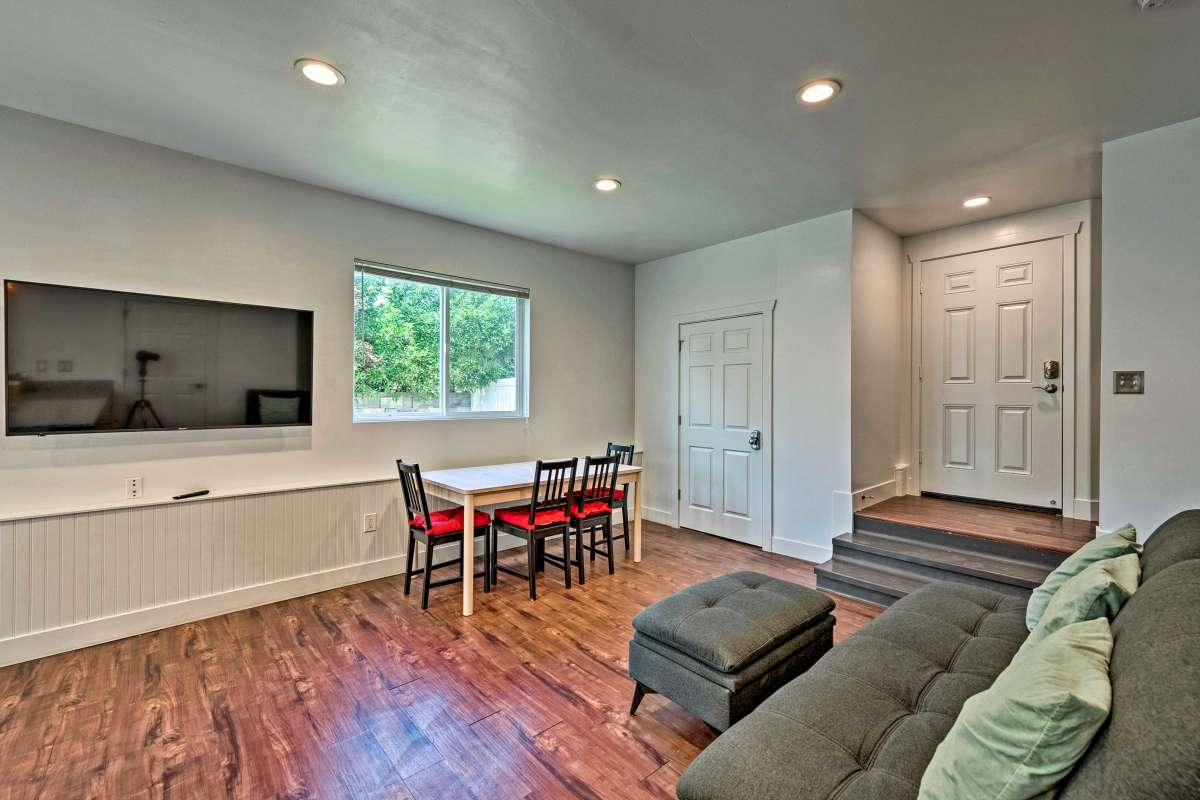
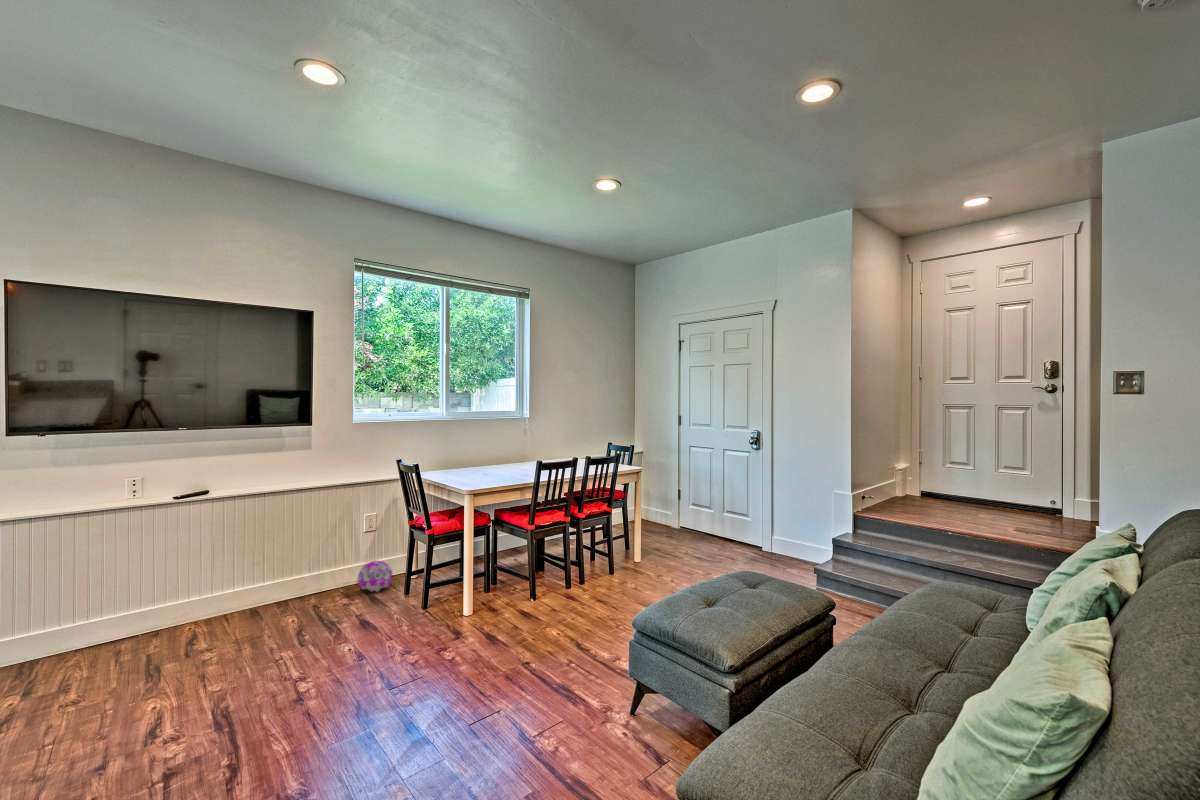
+ decorative ball (375, 575)
